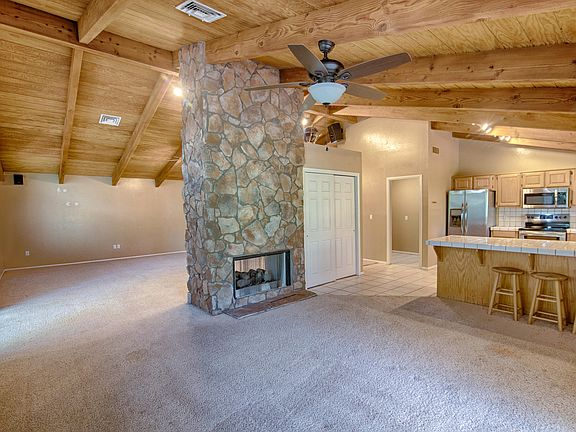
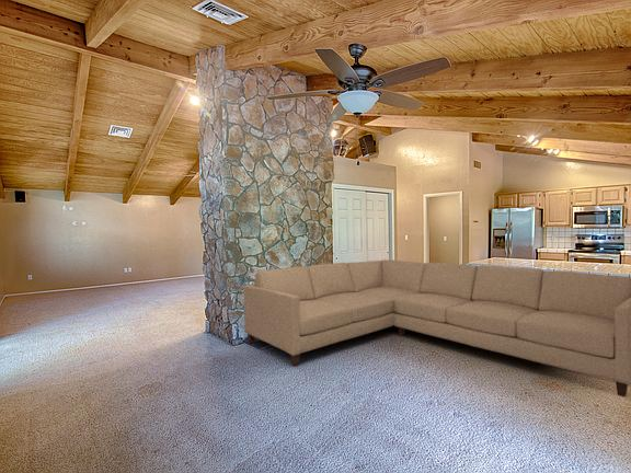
+ sofa (420, 312)
